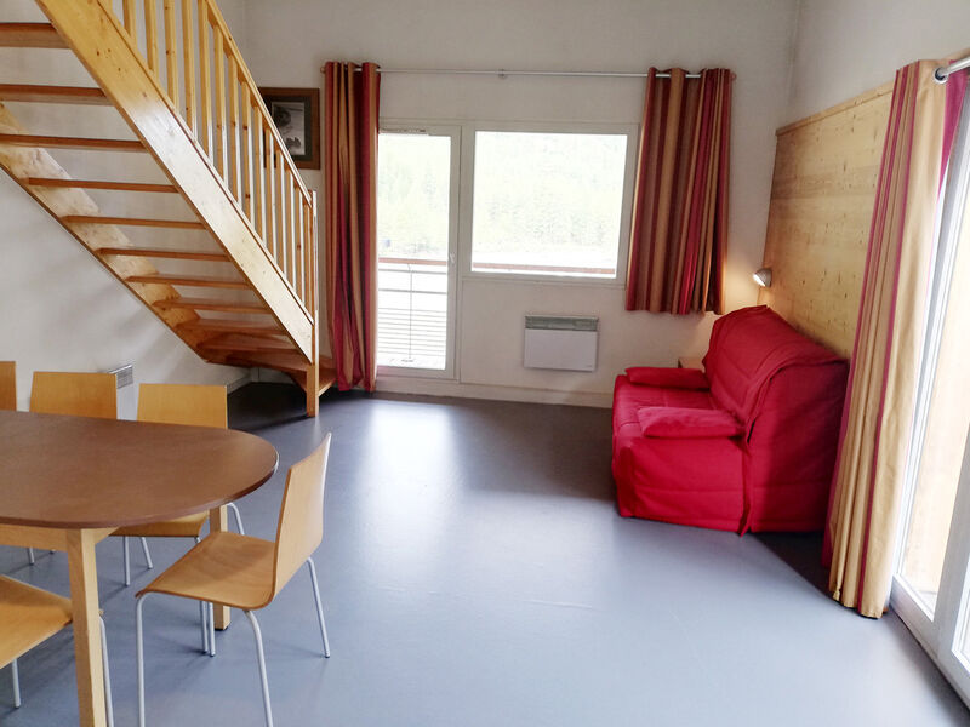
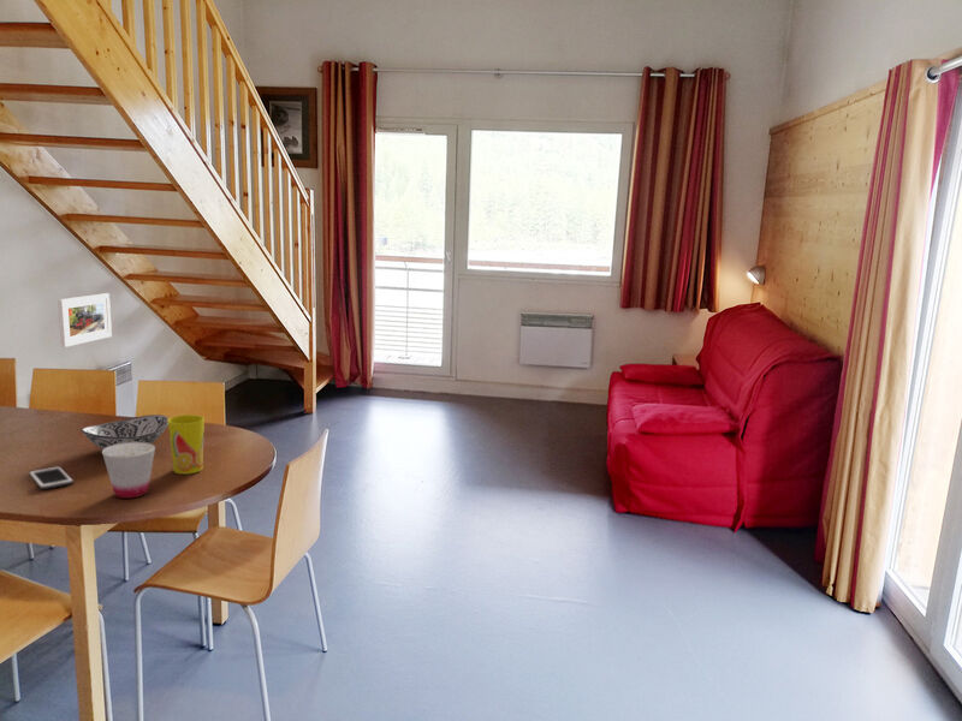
+ decorative bowl (126, 436)
+ cup (130, 471)
+ cup (186, 443)
+ cell phone (51, 477)
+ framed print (85, 318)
